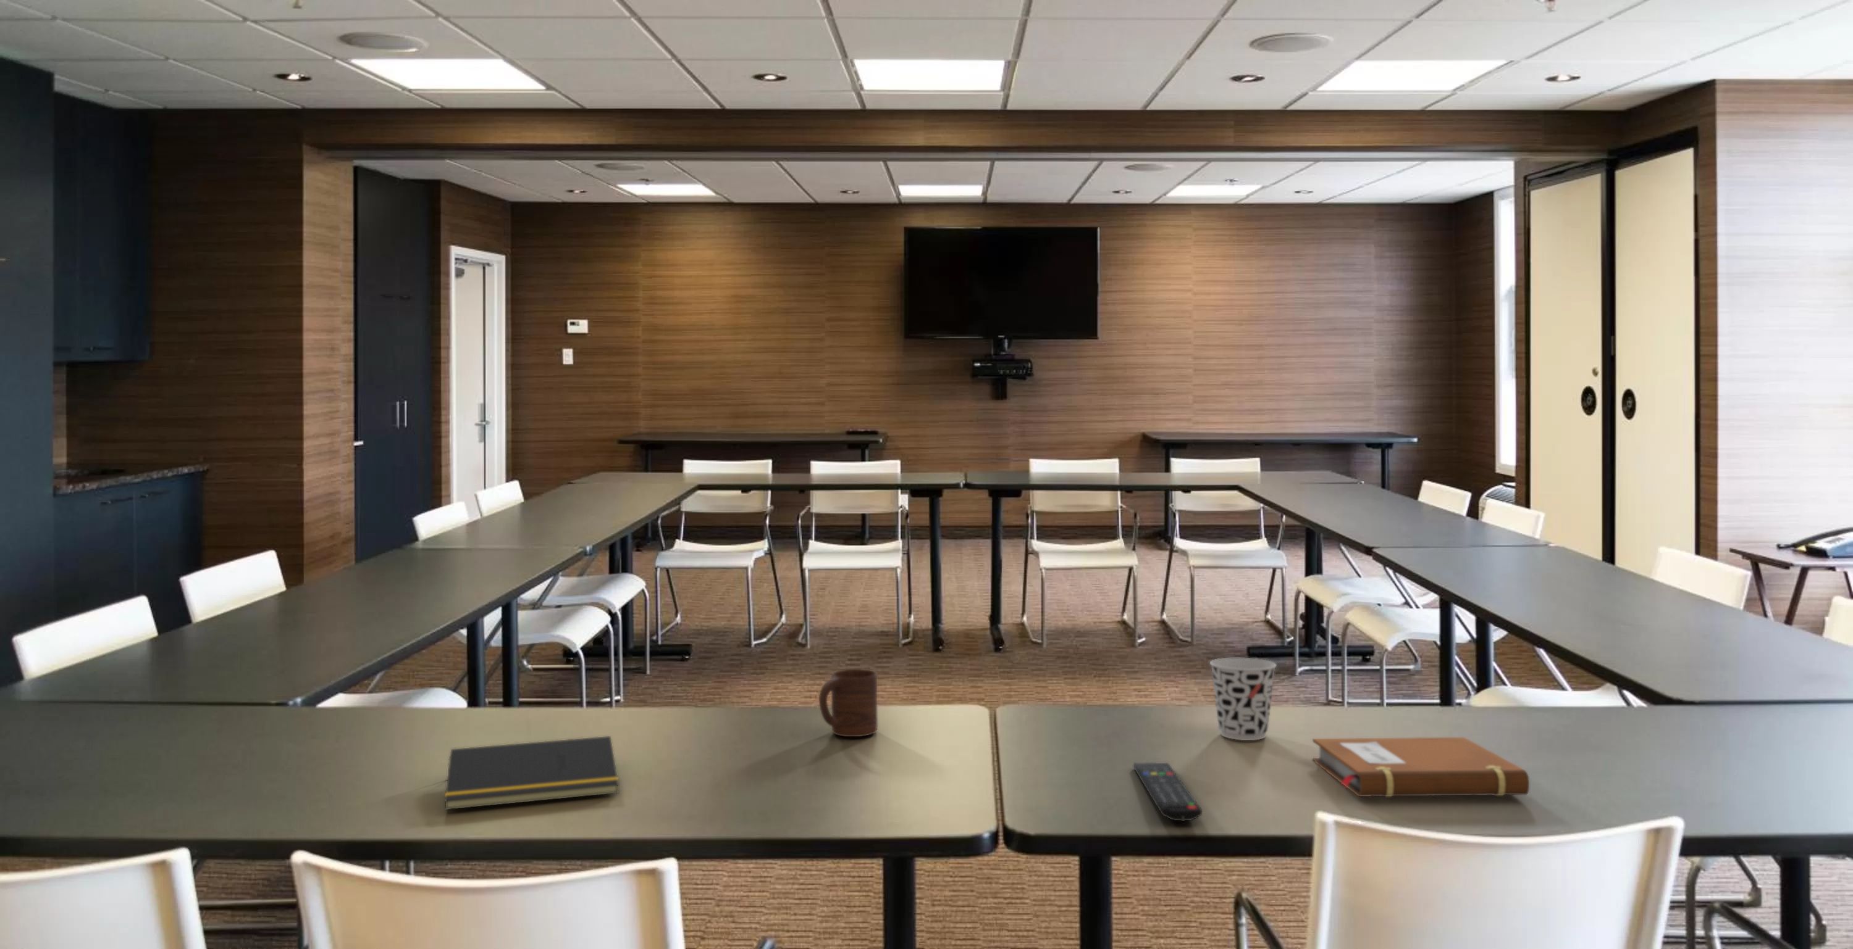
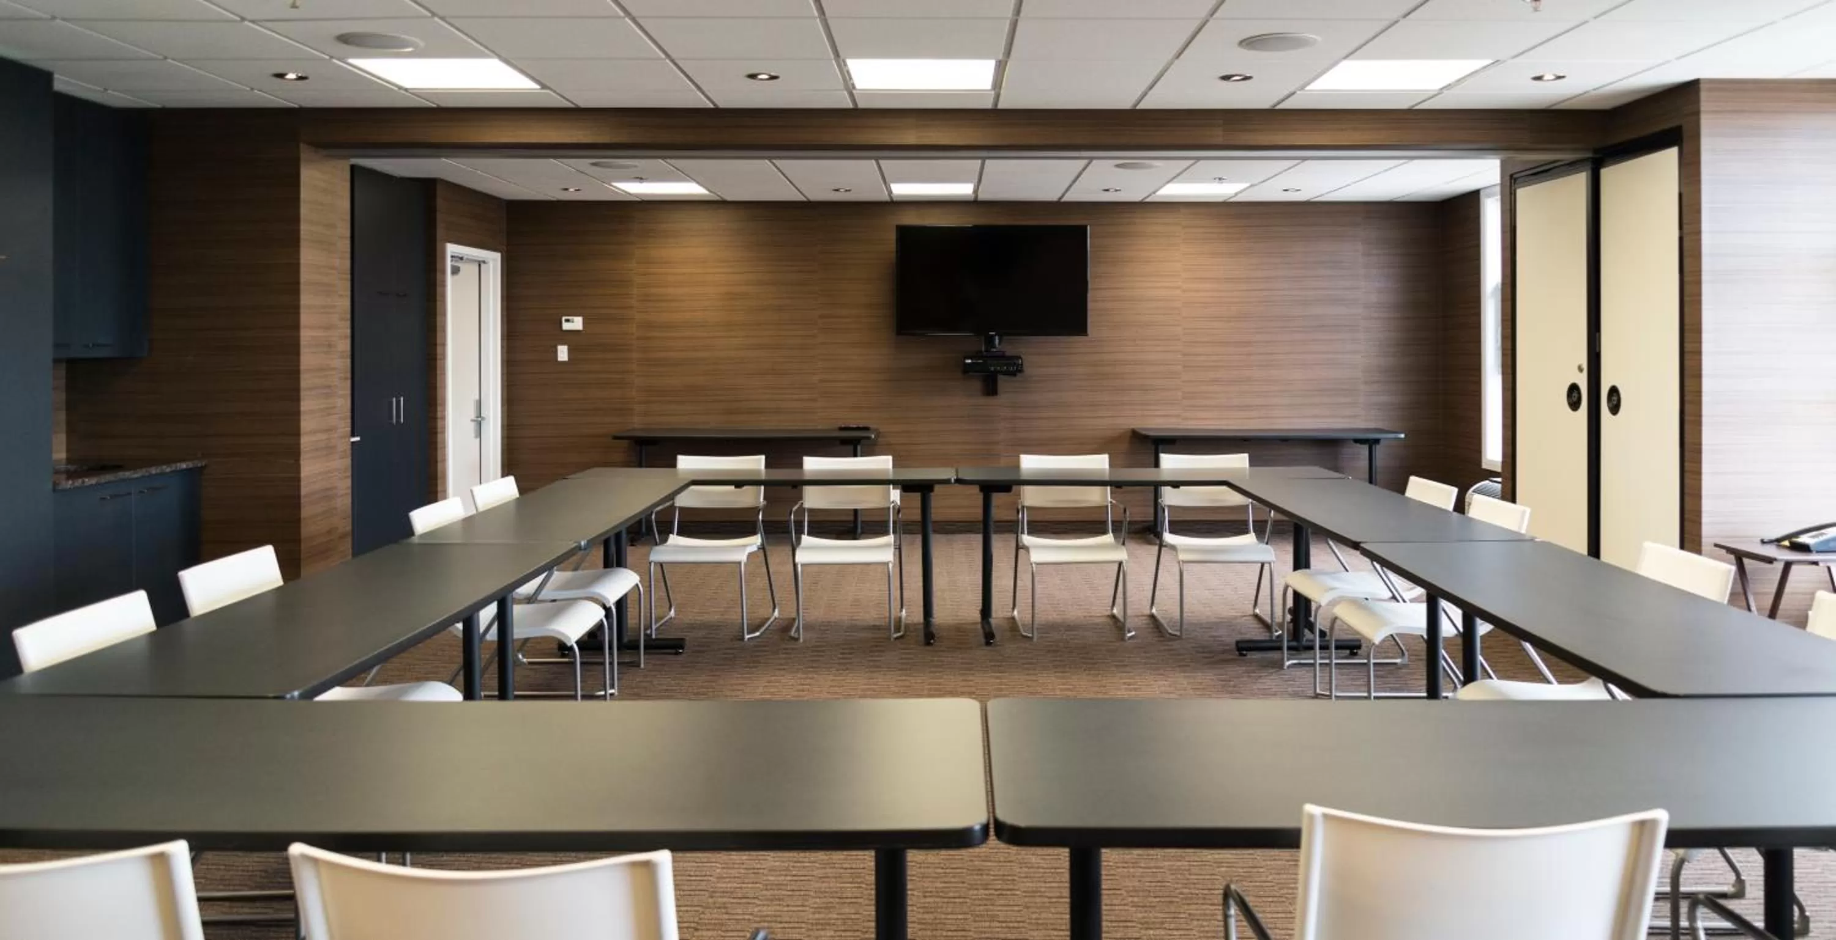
- notepad (533, 770)
- cup (1243, 698)
- notebook (1411, 766)
- remote control (1165, 789)
- cup (850, 704)
